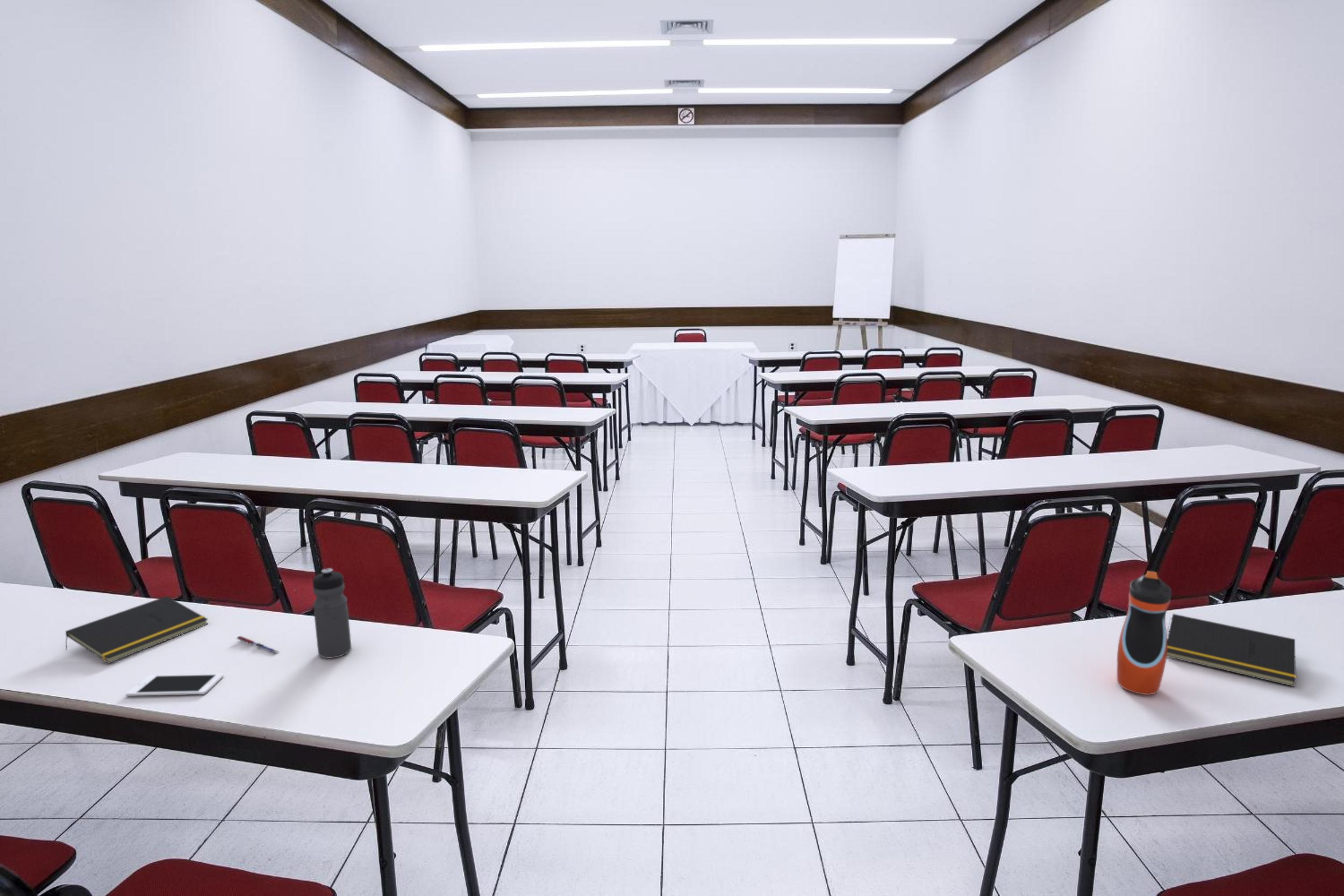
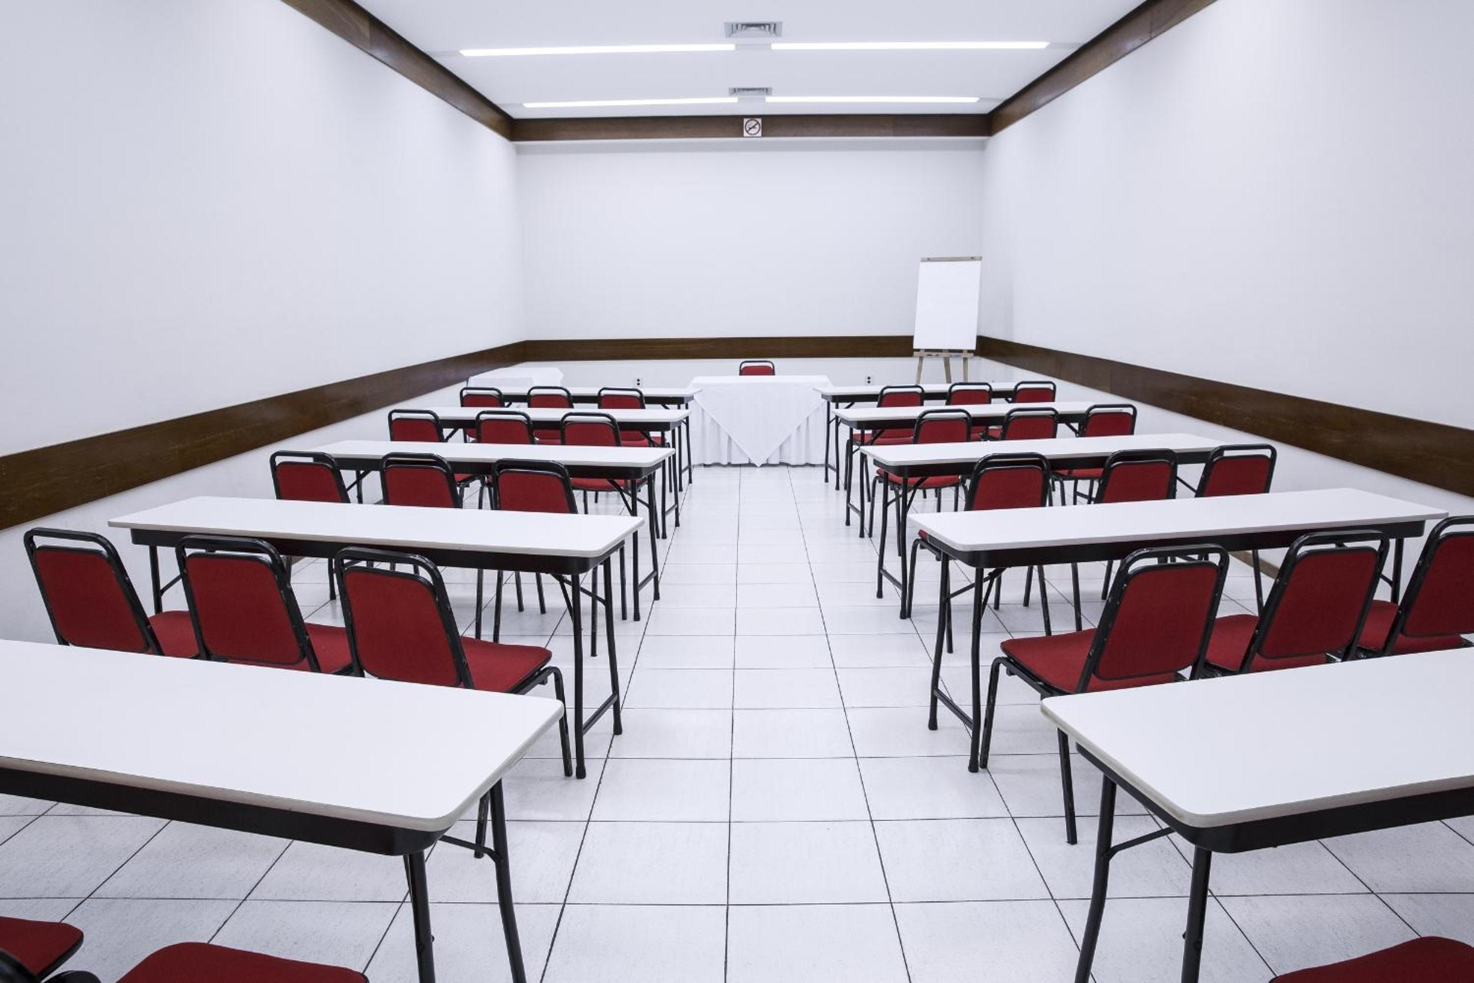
- pen (257, 644)
- notepad (139, 627)
- water bottle (1145, 630)
- water bottle (331, 611)
- notepad (1229, 647)
- cell phone (176, 685)
